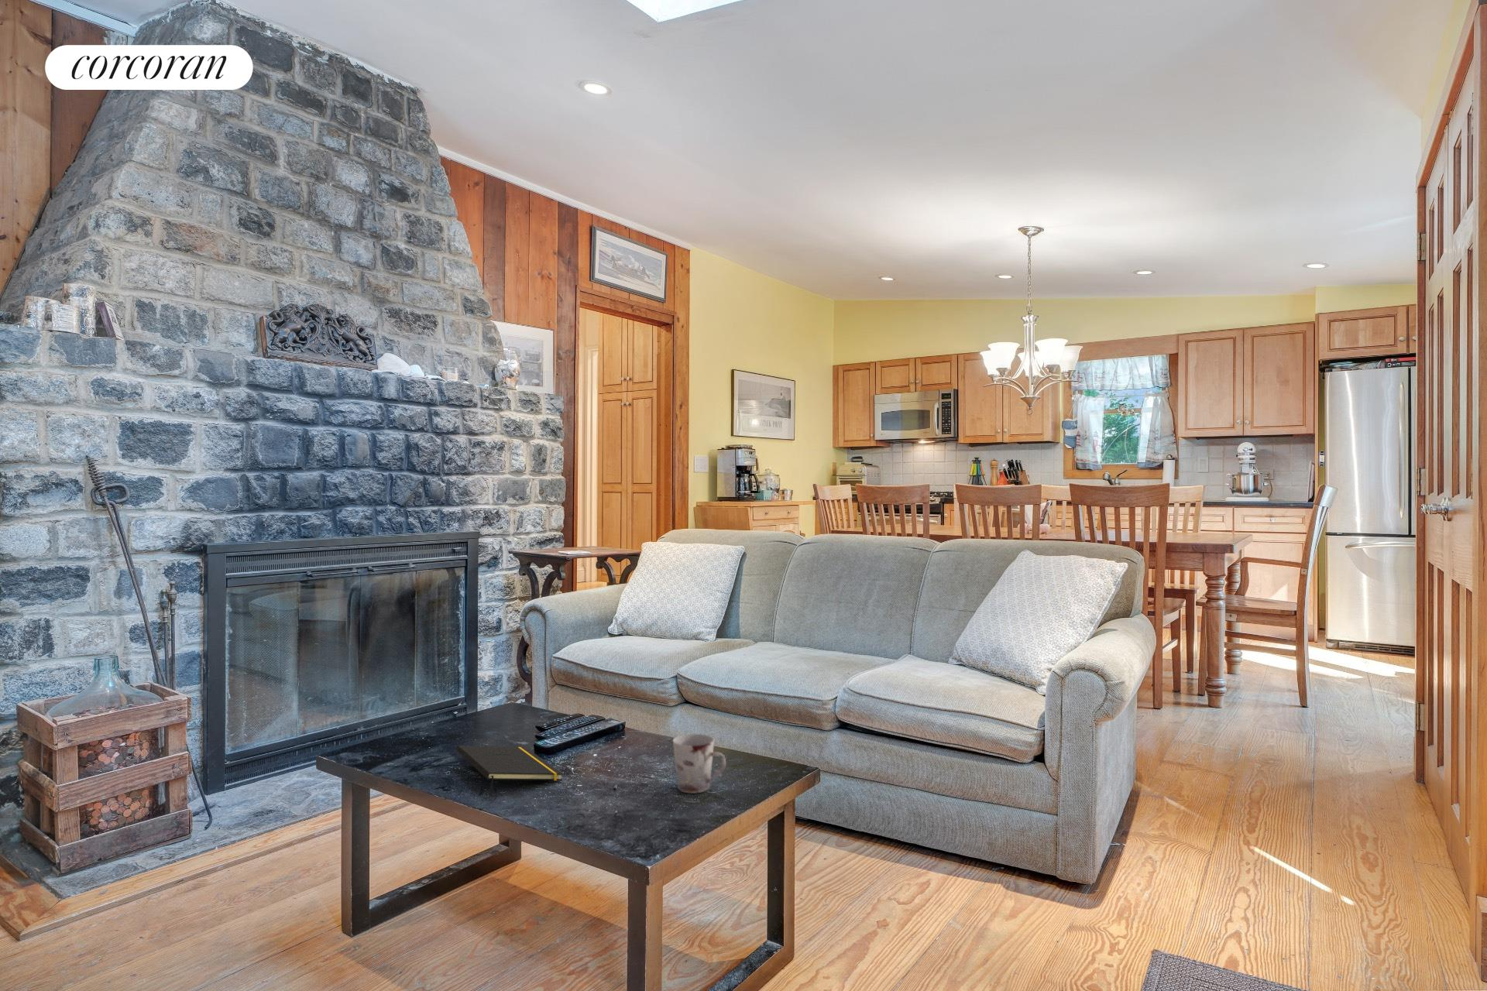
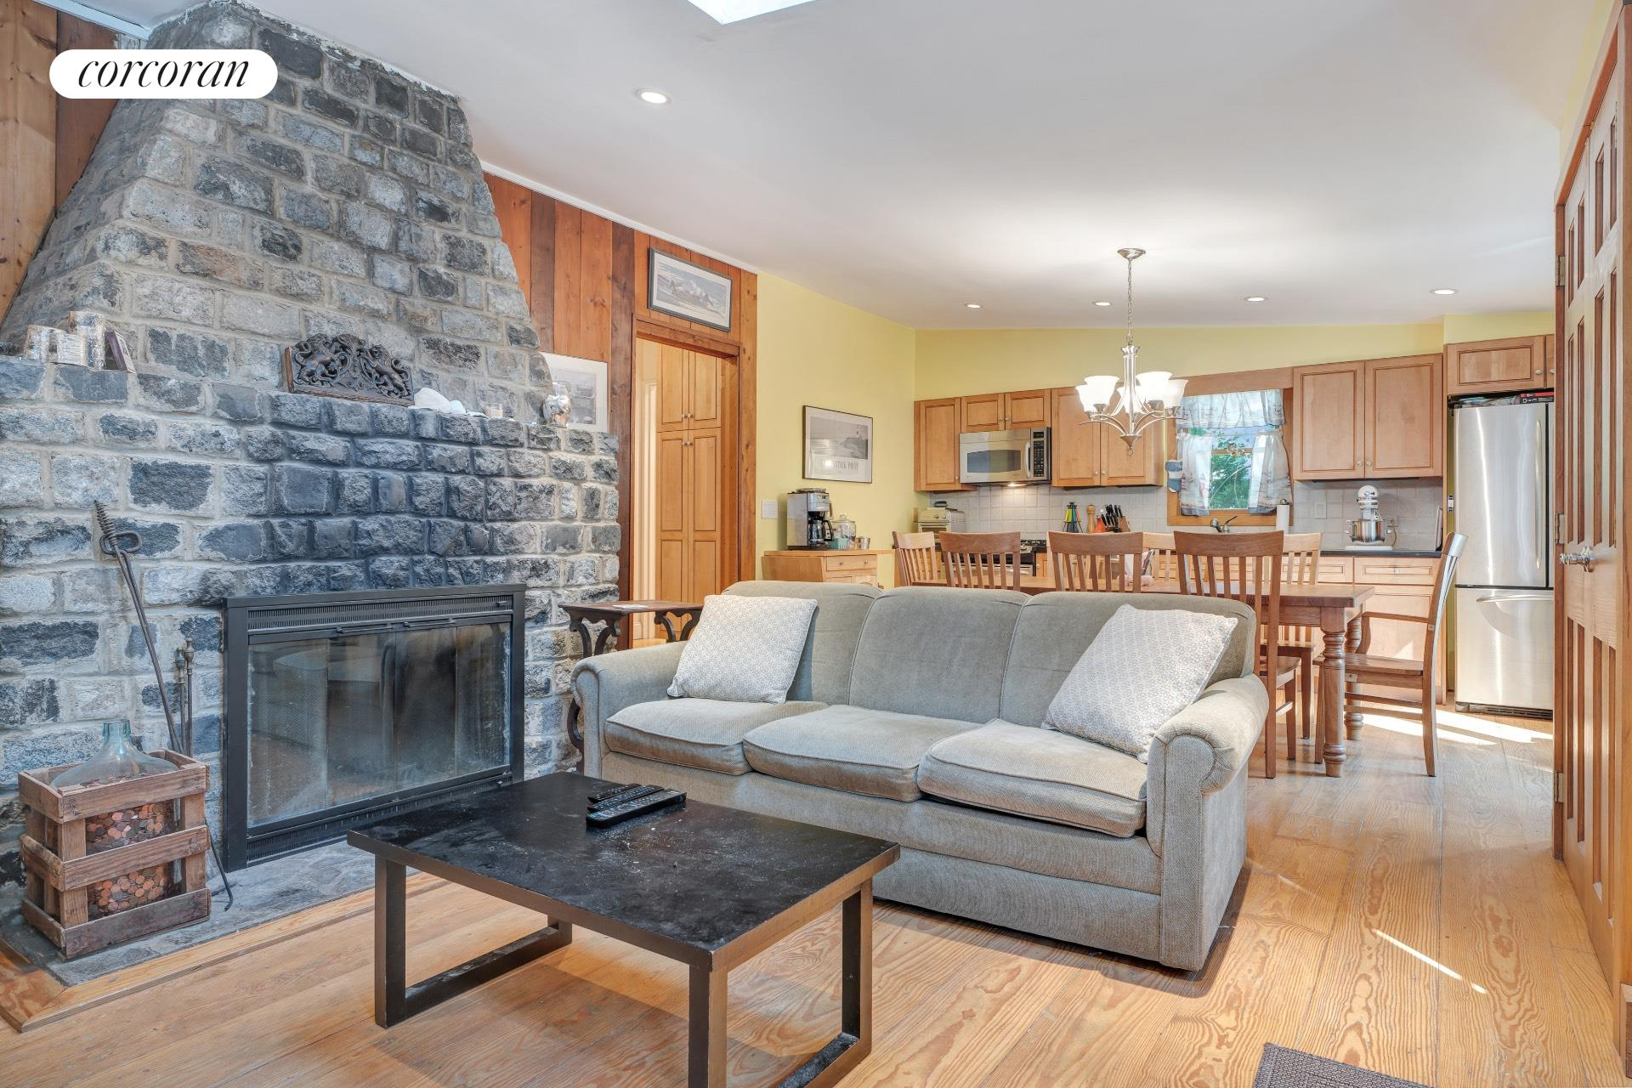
- notepad (508, 762)
- cup (700, 764)
